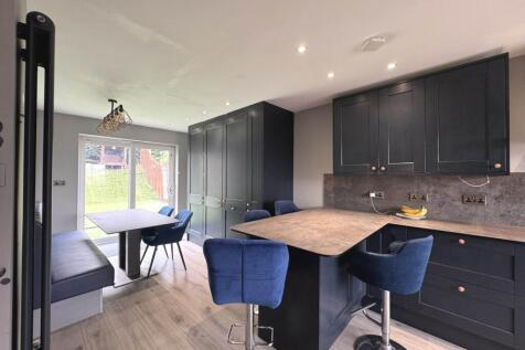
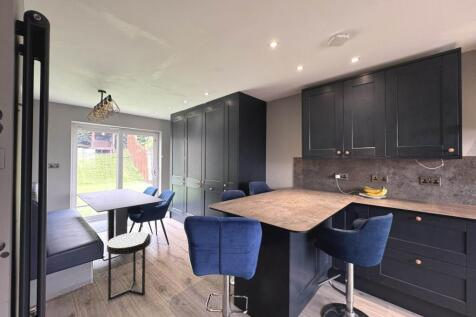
+ side table (133, 265)
